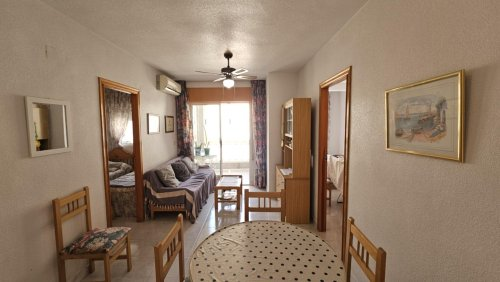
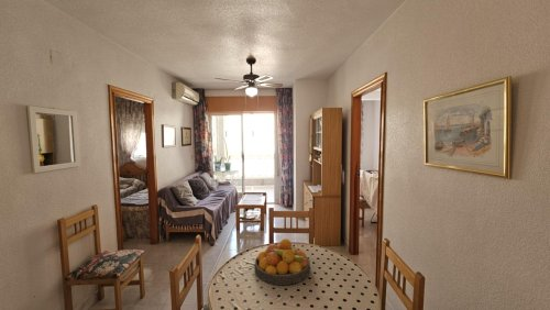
+ fruit bowl (282, 257)
